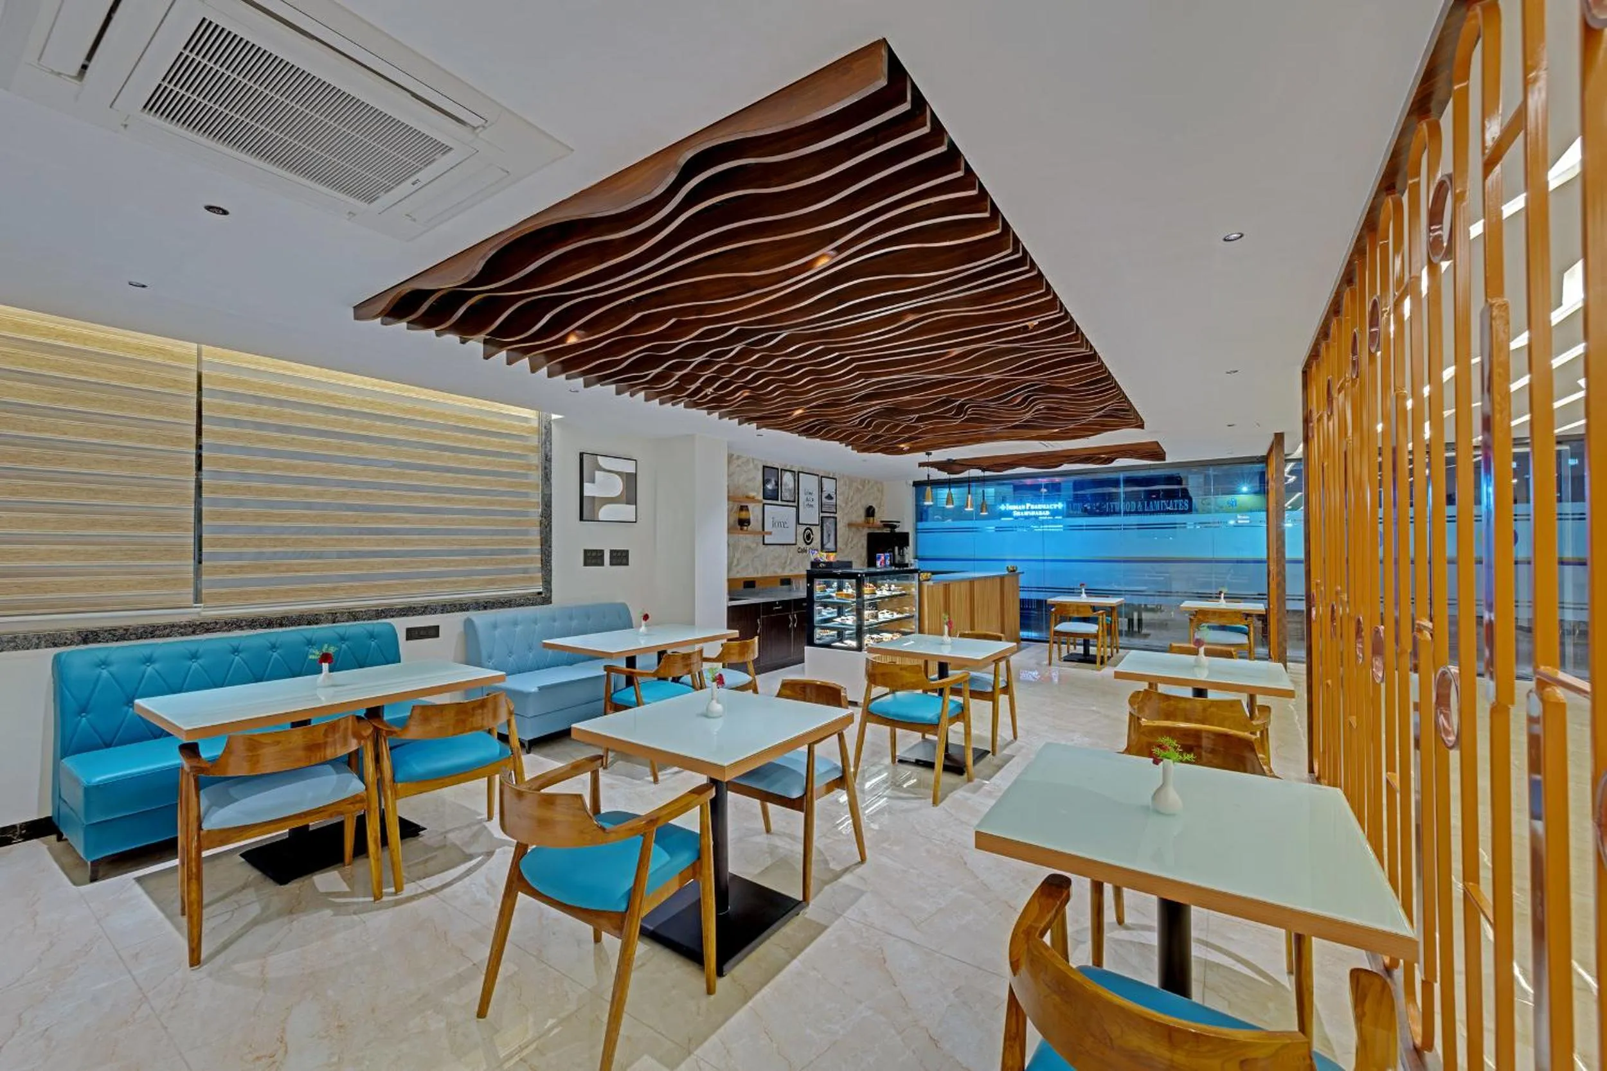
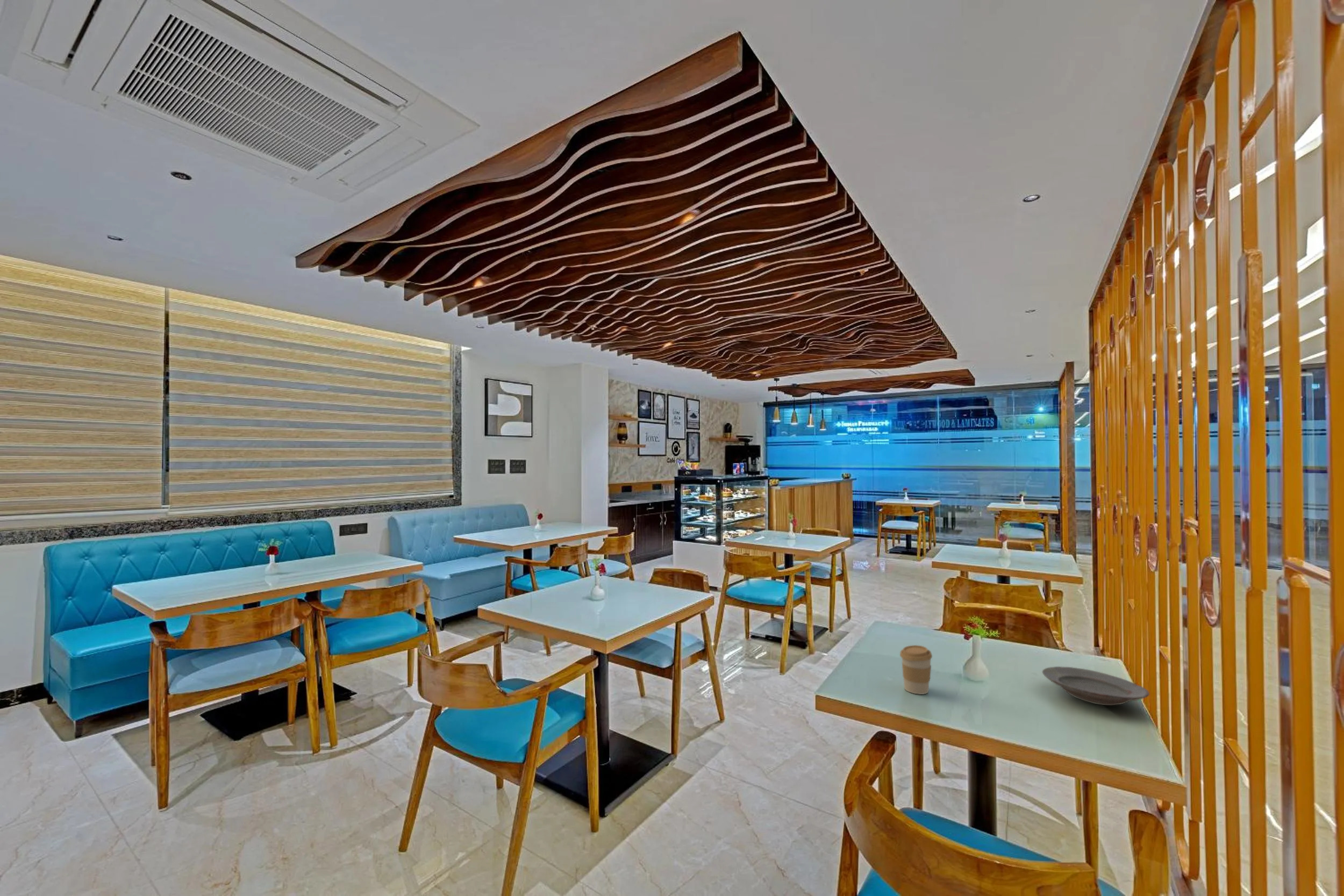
+ plate (1093, 689)
+ coffee cup (916, 669)
